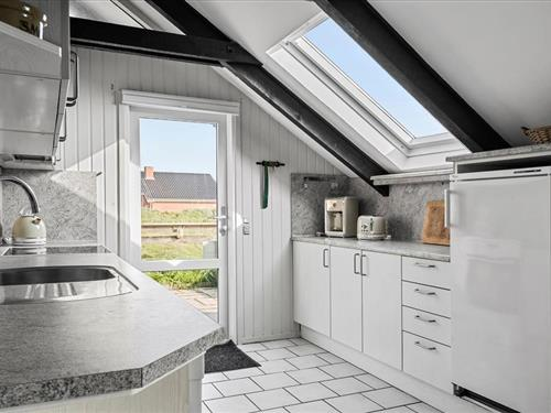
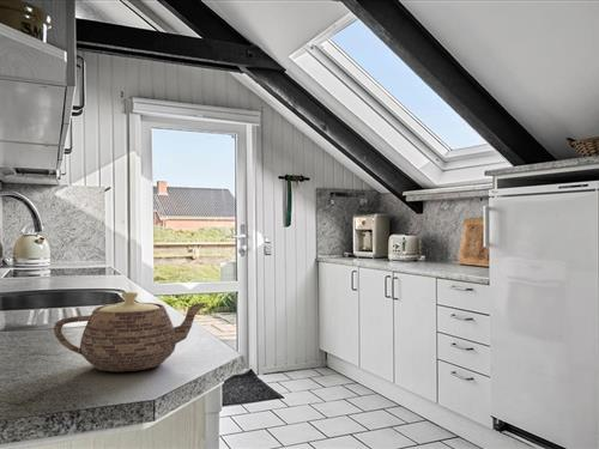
+ teapot (134, 327)
